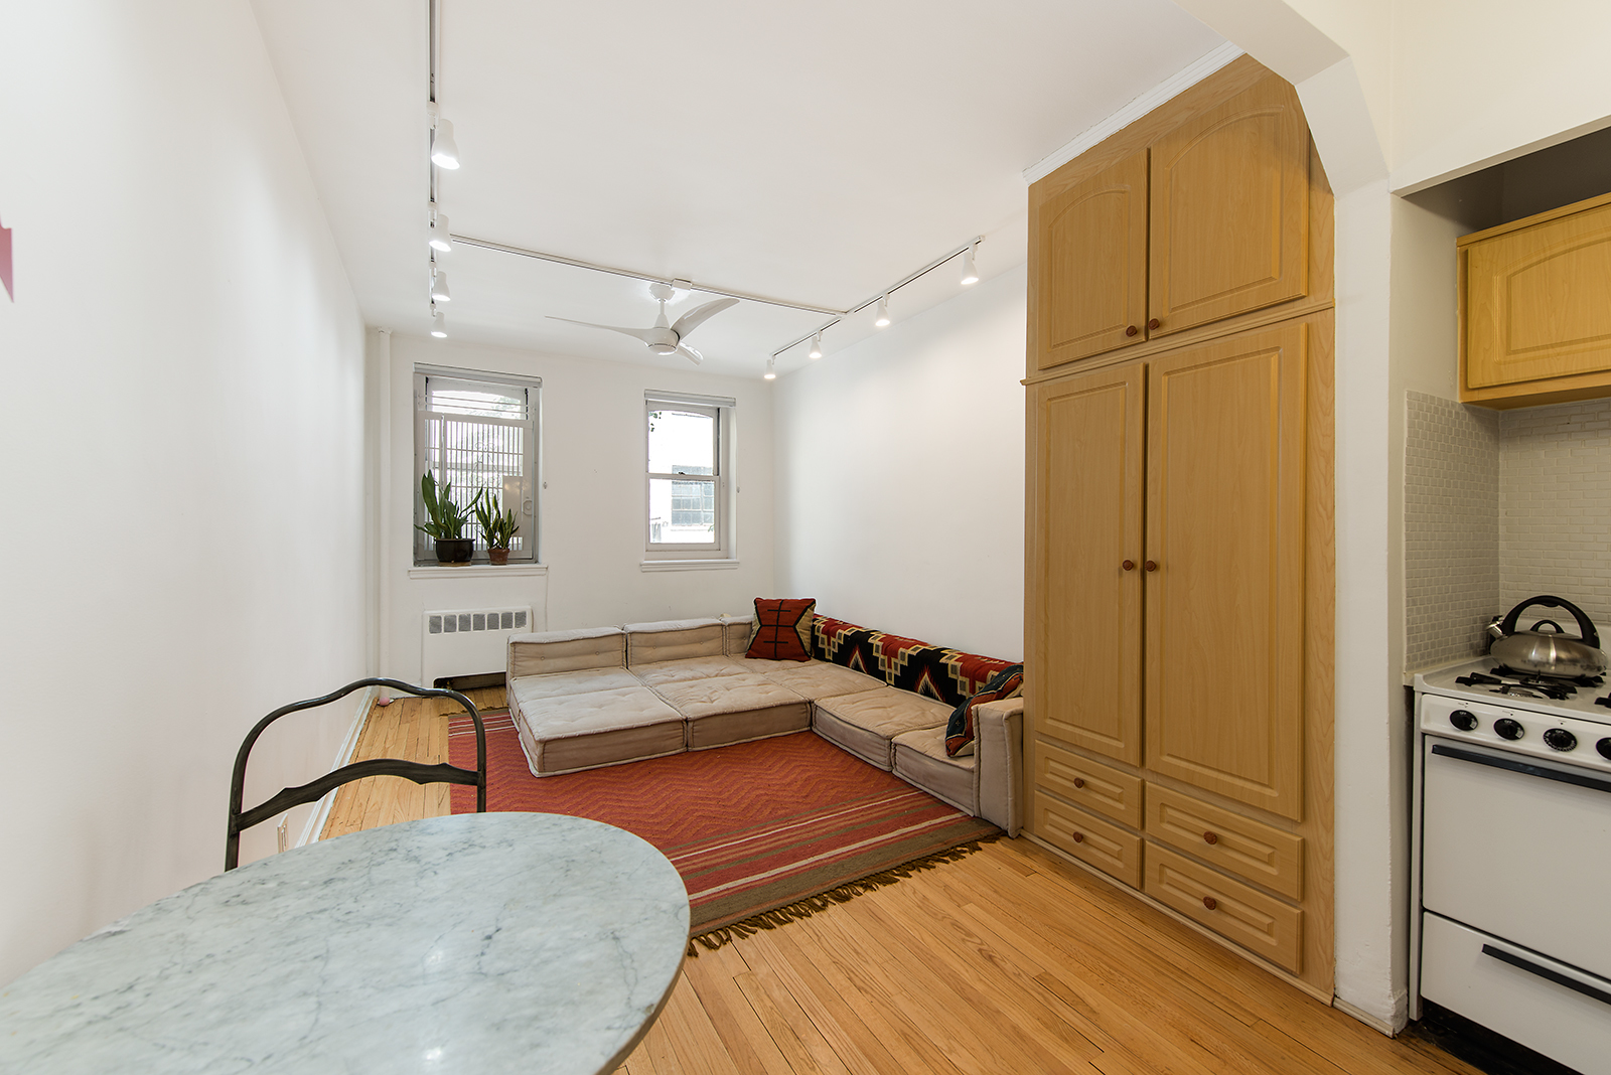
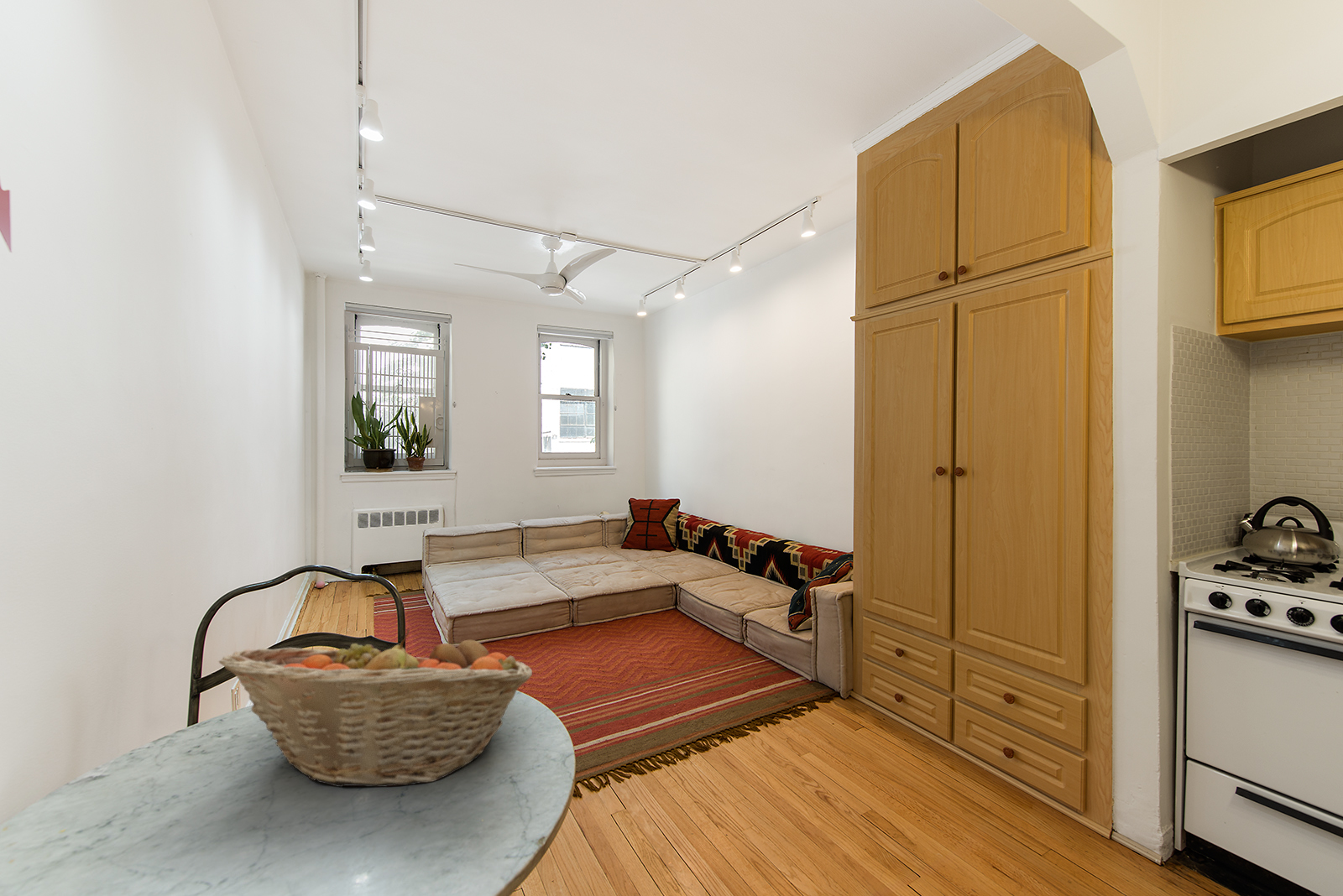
+ fruit basket (387, 686)
